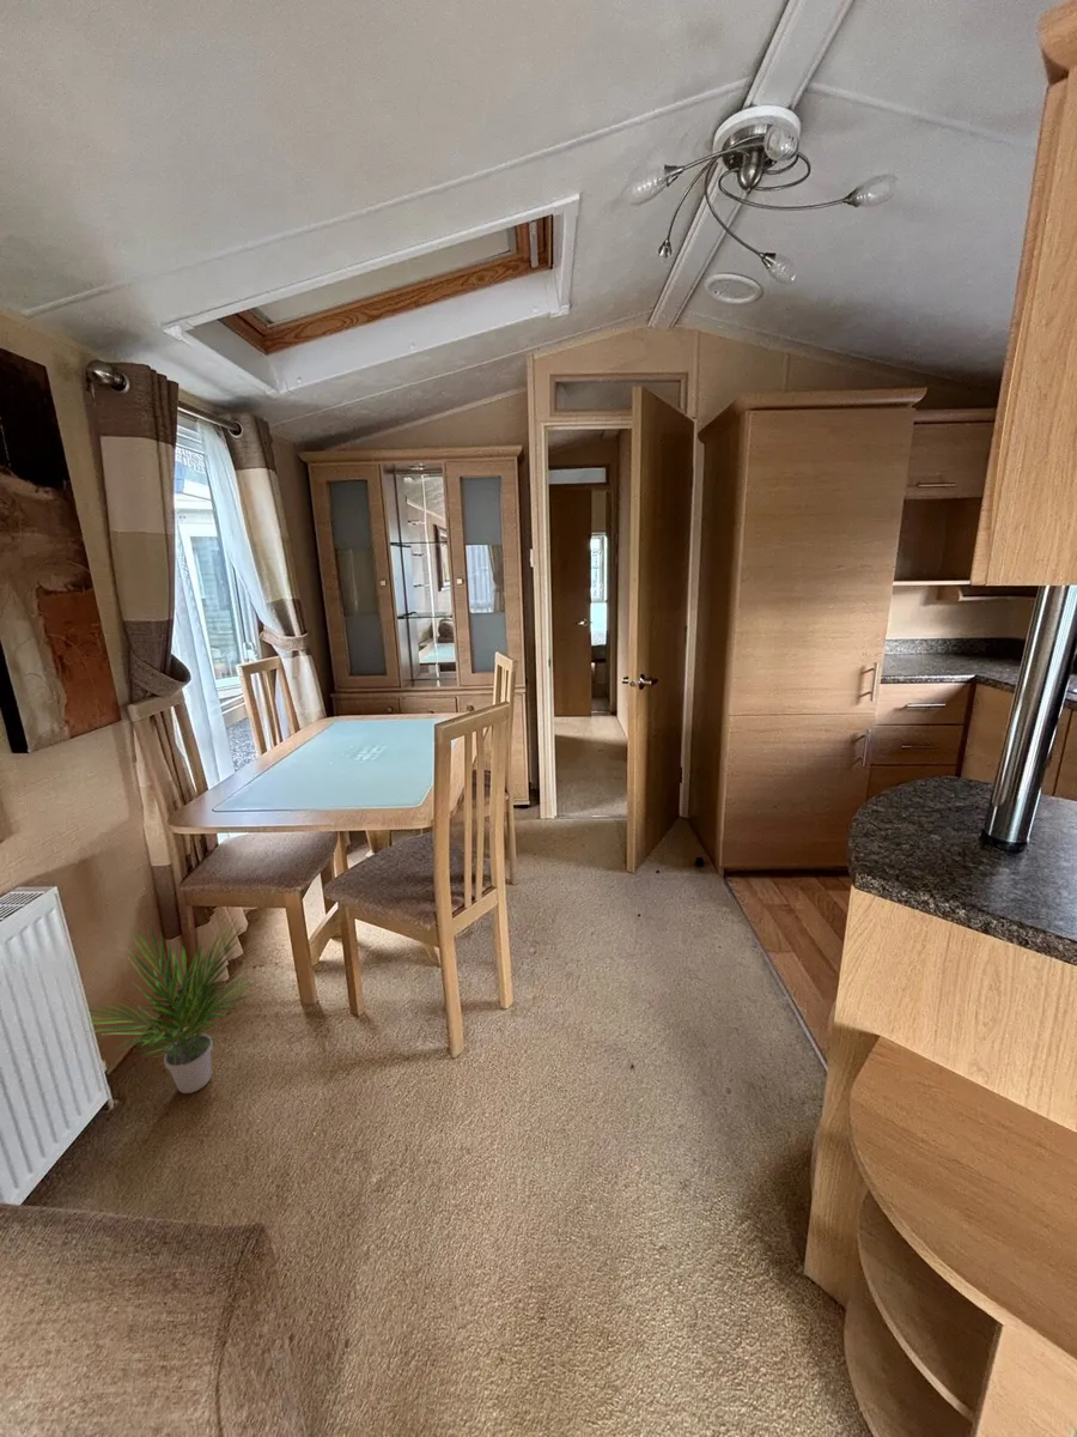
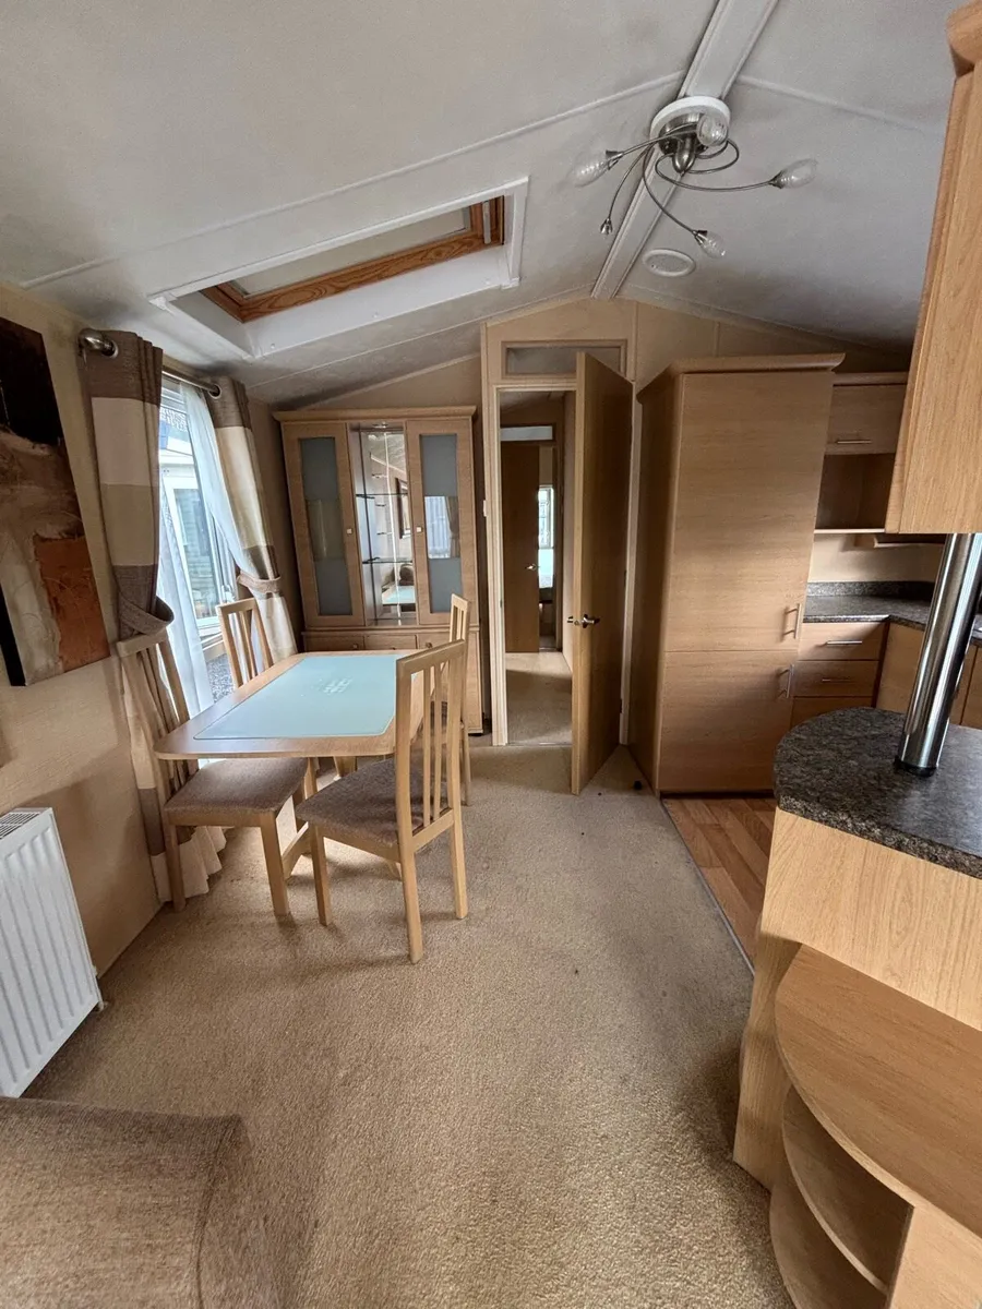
- potted plant (182, 1017)
